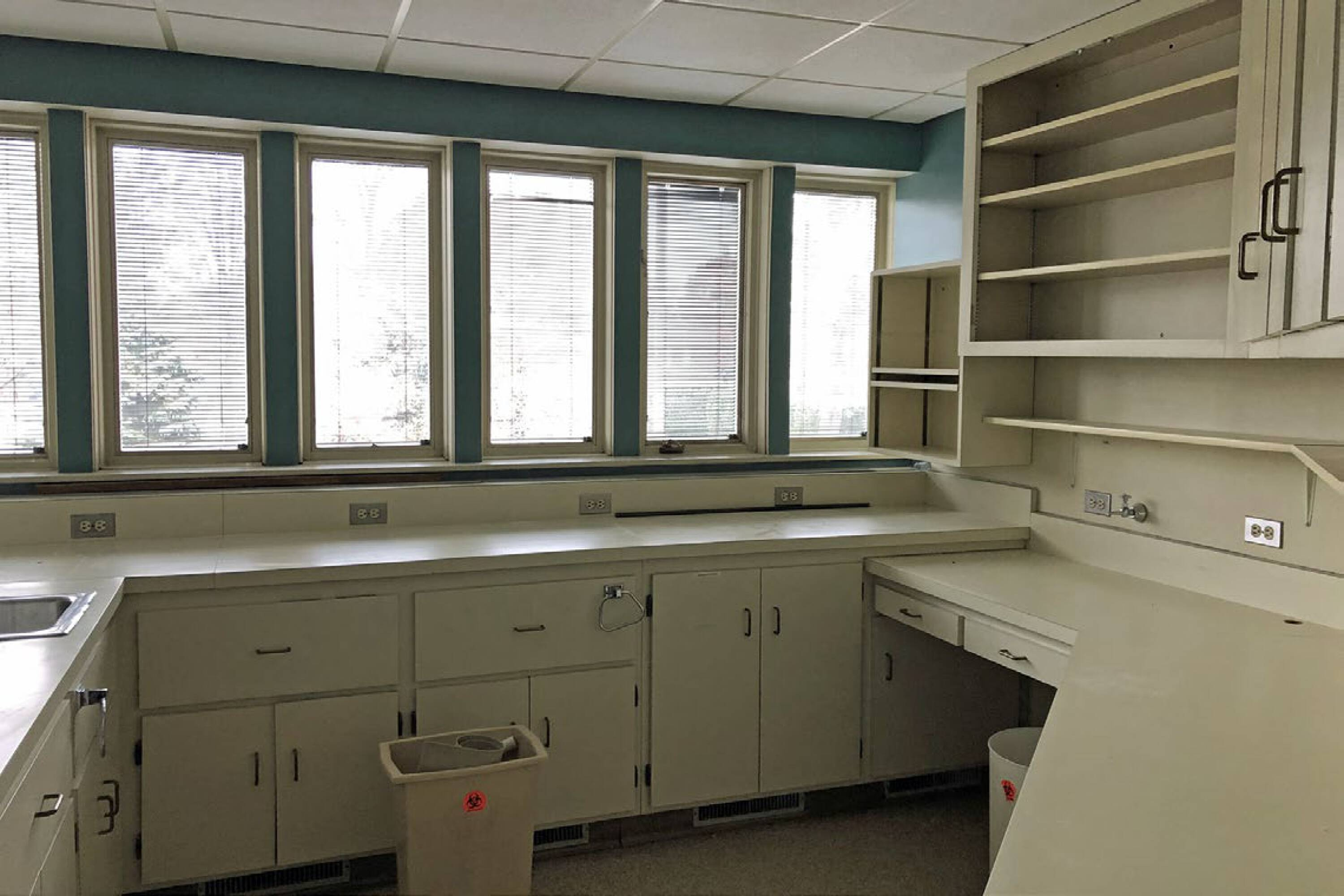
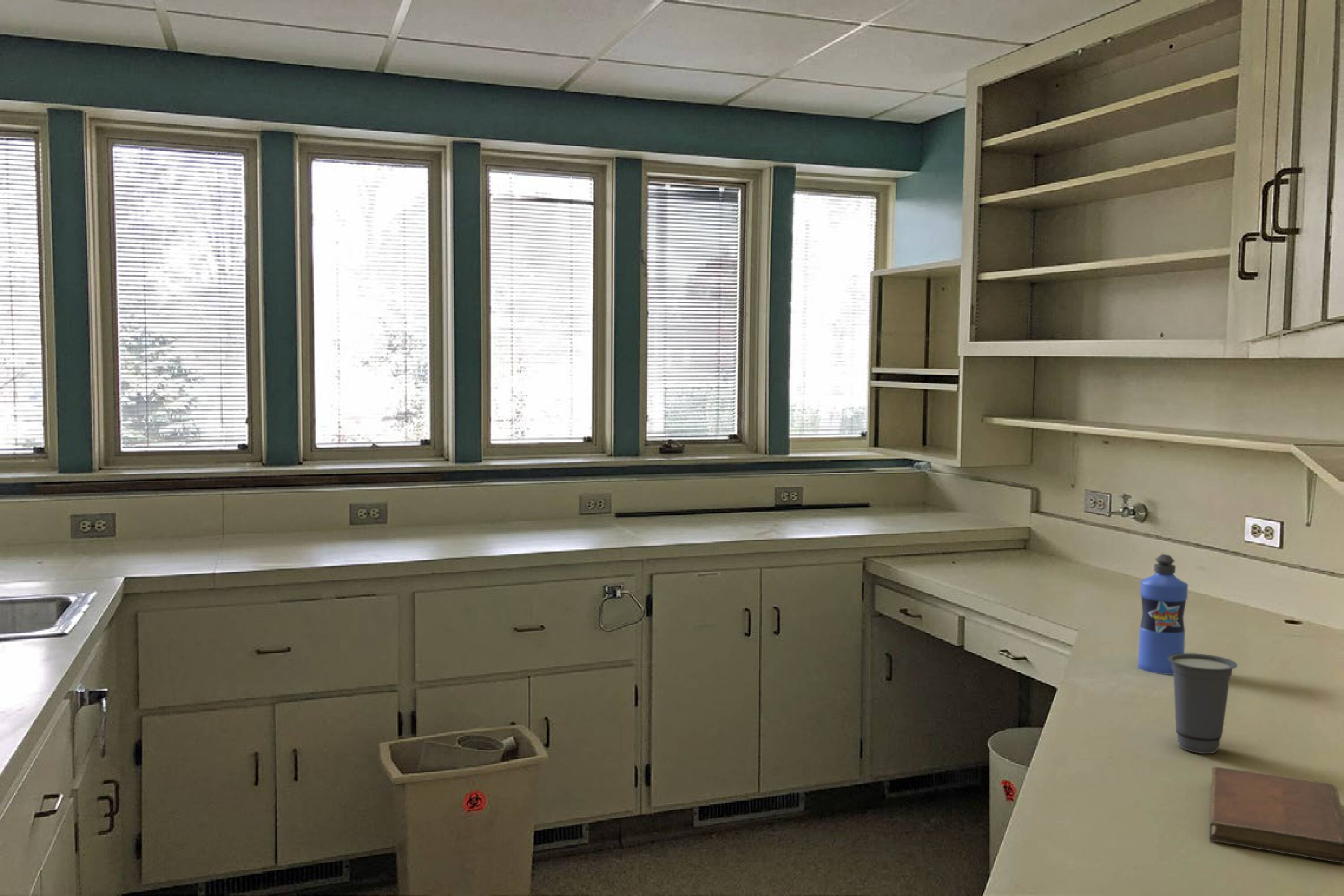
+ water bottle (1163, 612)
+ notebook (1276, 810)
+ cup (1200, 704)
